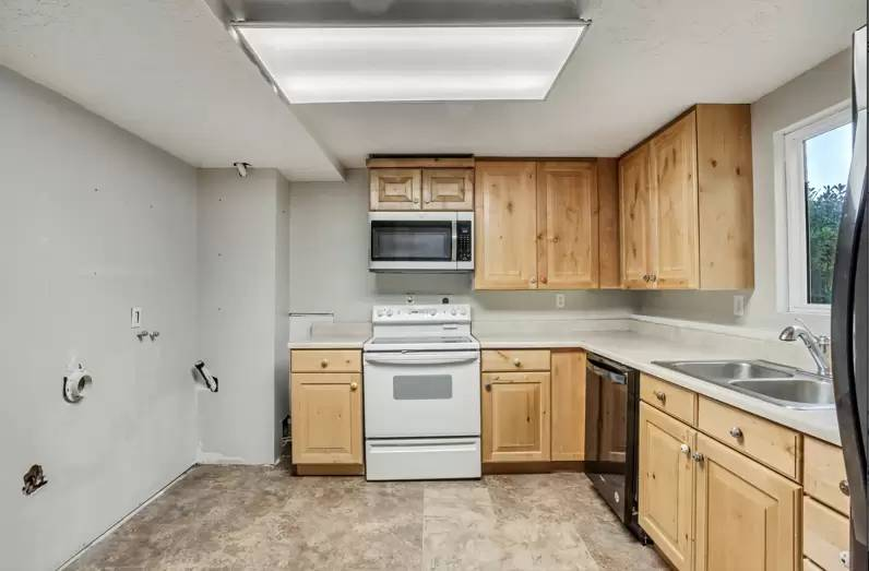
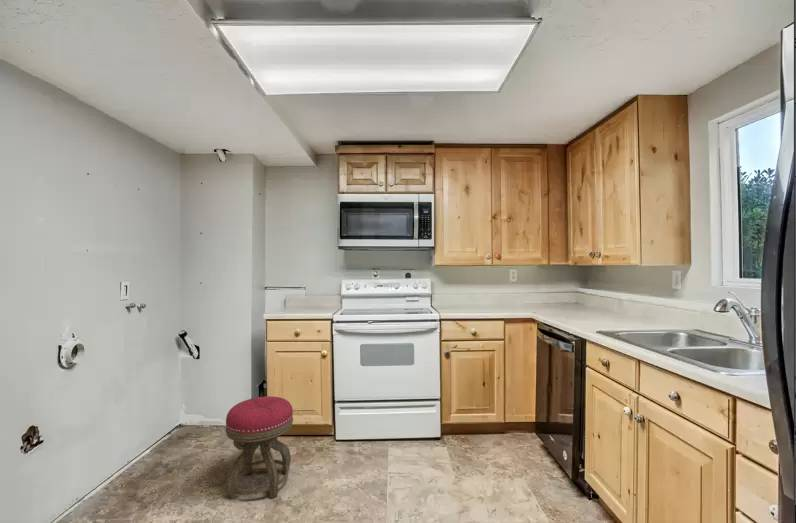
+ stool (260, 444)
